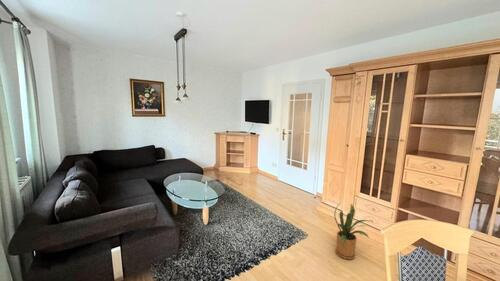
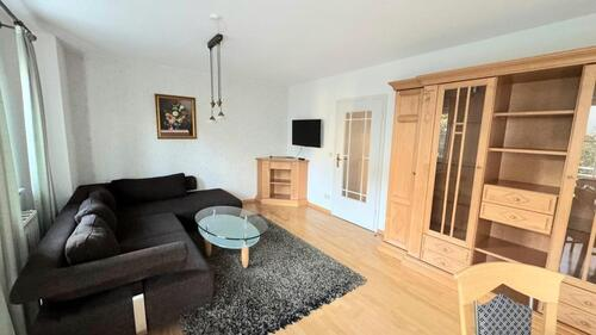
- house plant (350, 231)
